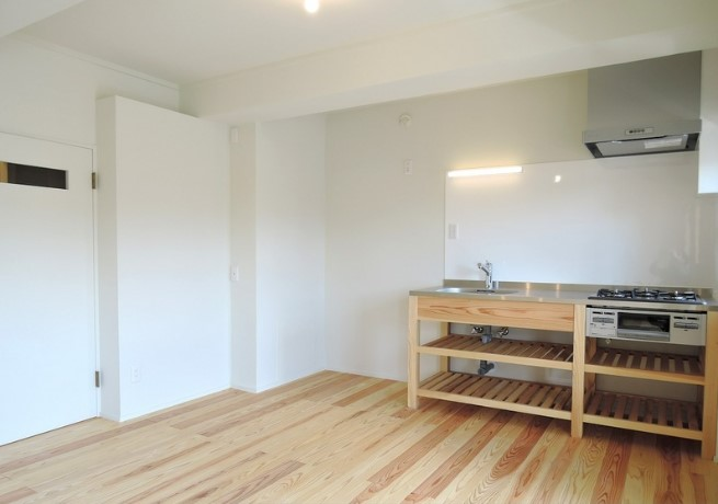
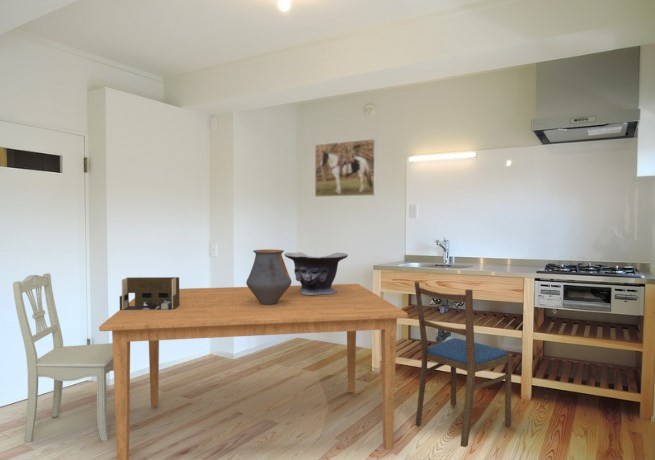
+ vase (269, 276)
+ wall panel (150, 292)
+ dining table (257, 335)
+ dining chair (462, 353)
+ dining chair (75, 350)
+ decorative bowl (315, 272)
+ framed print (344, 169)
